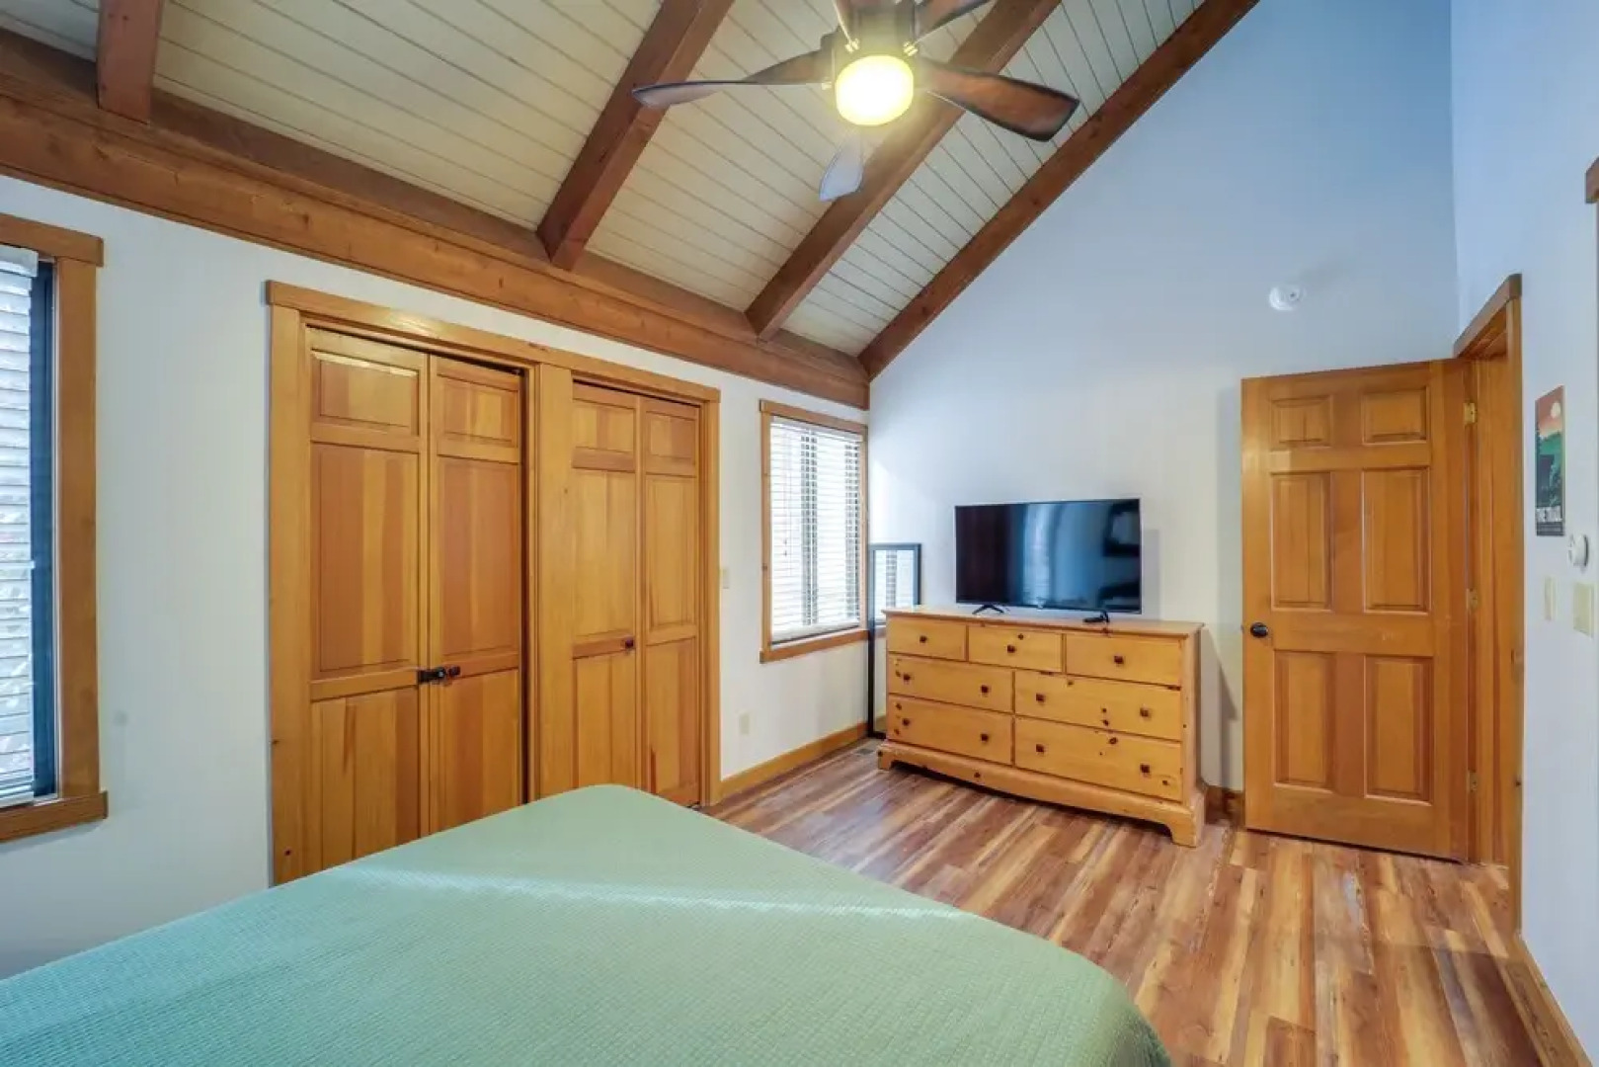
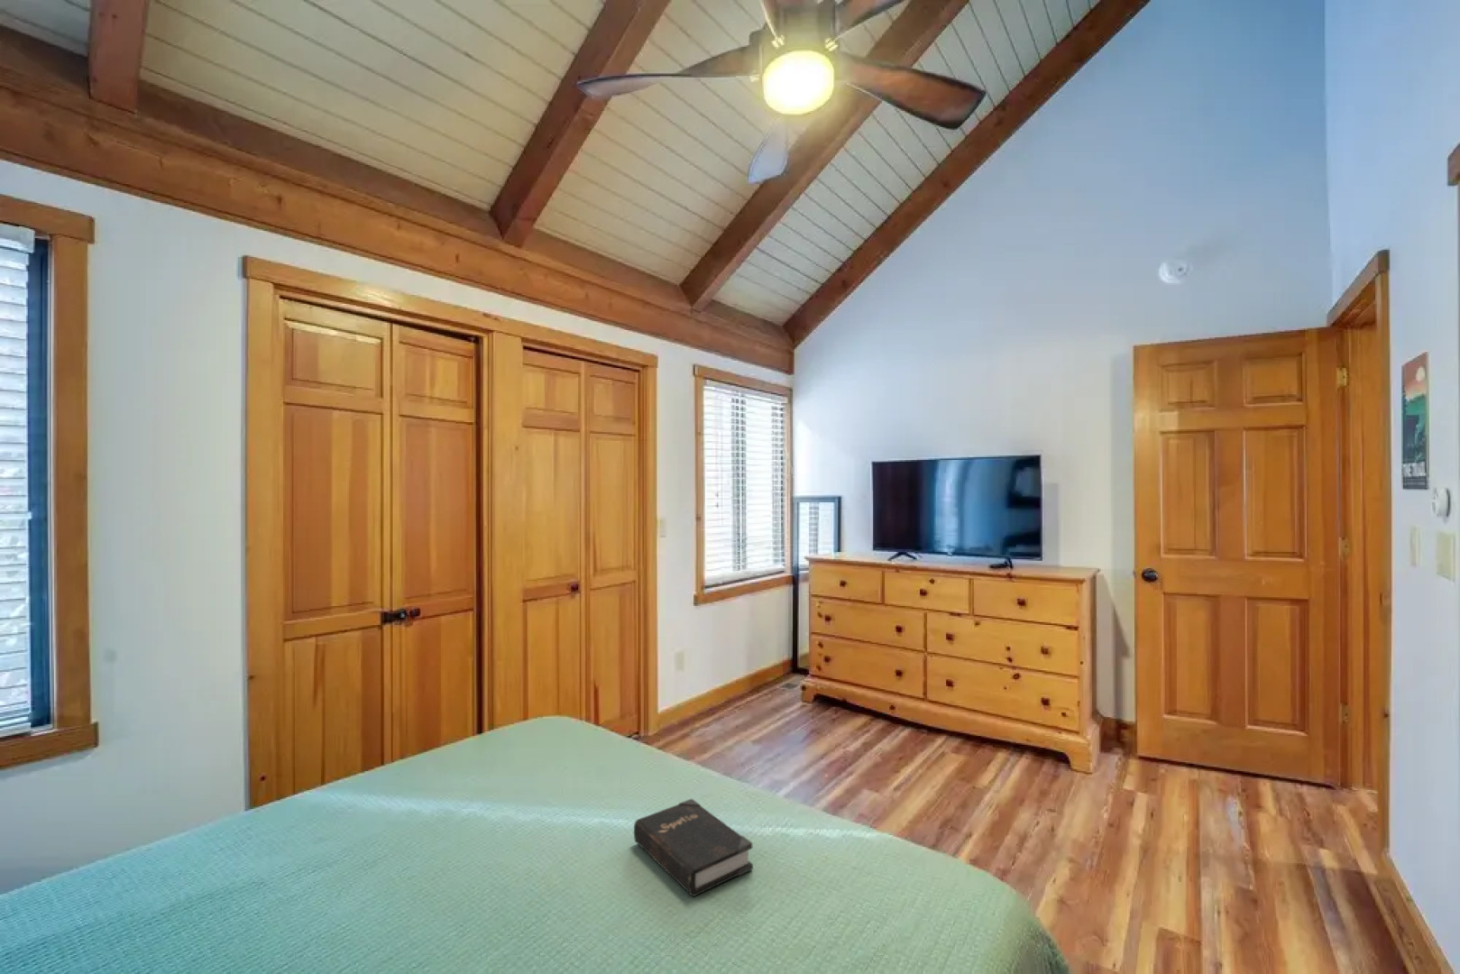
+ hardback book (690, 844)
